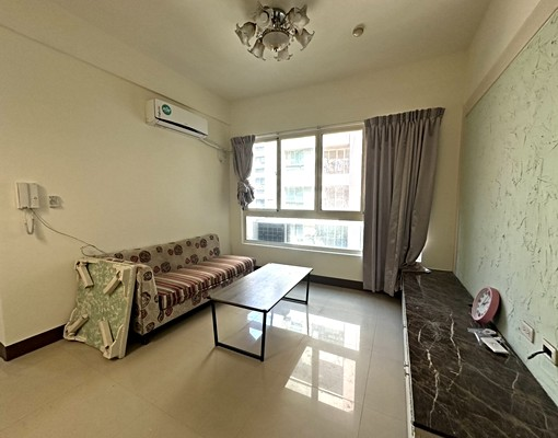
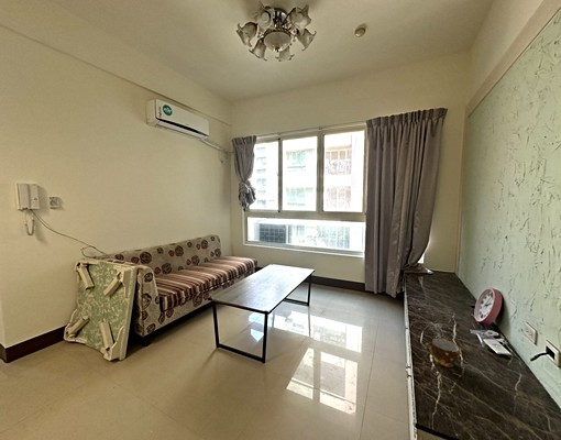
+ cup (442, 353)
